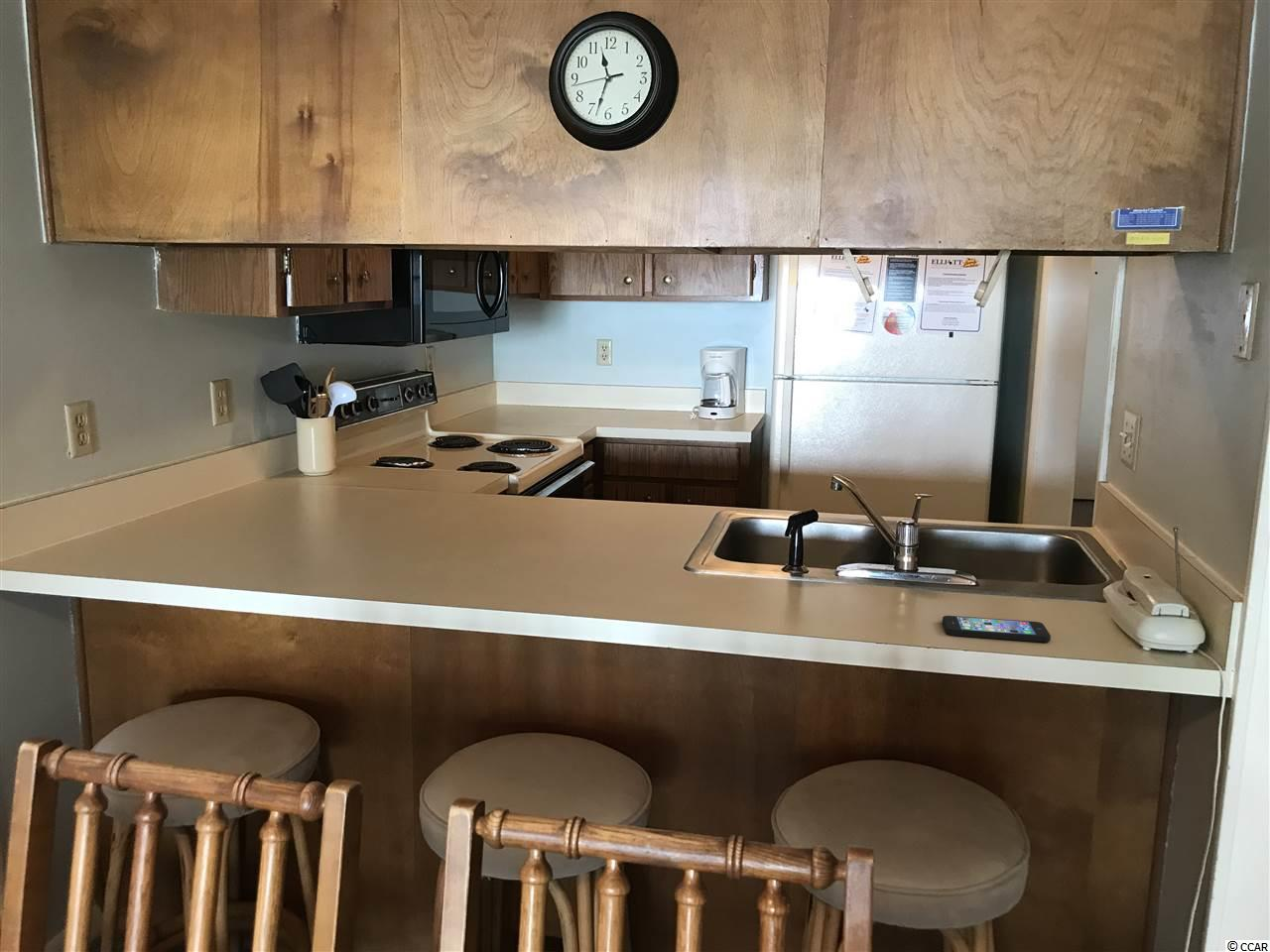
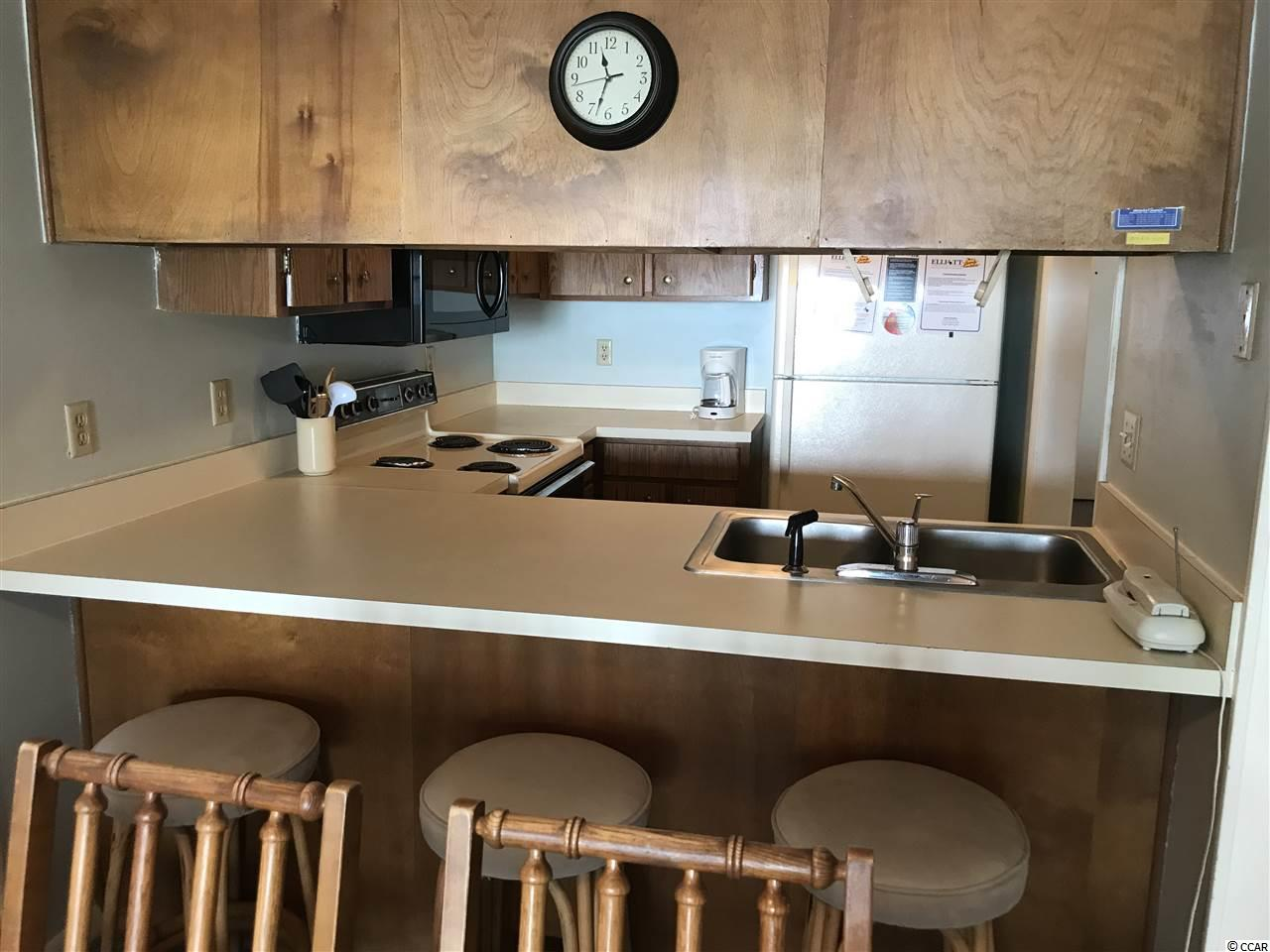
- smartphone (994, 628)
